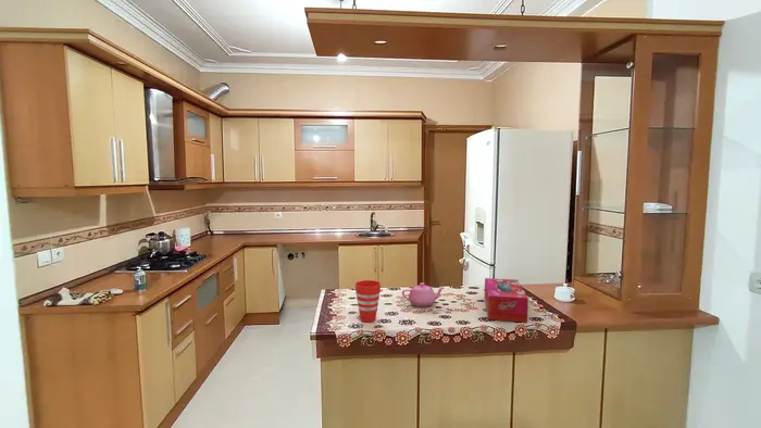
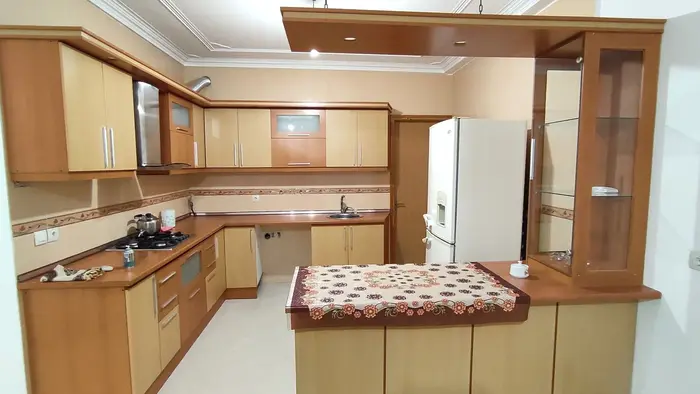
- cup (367, 301)
- tissue box (503, 298)
- teapot (423, 293)
